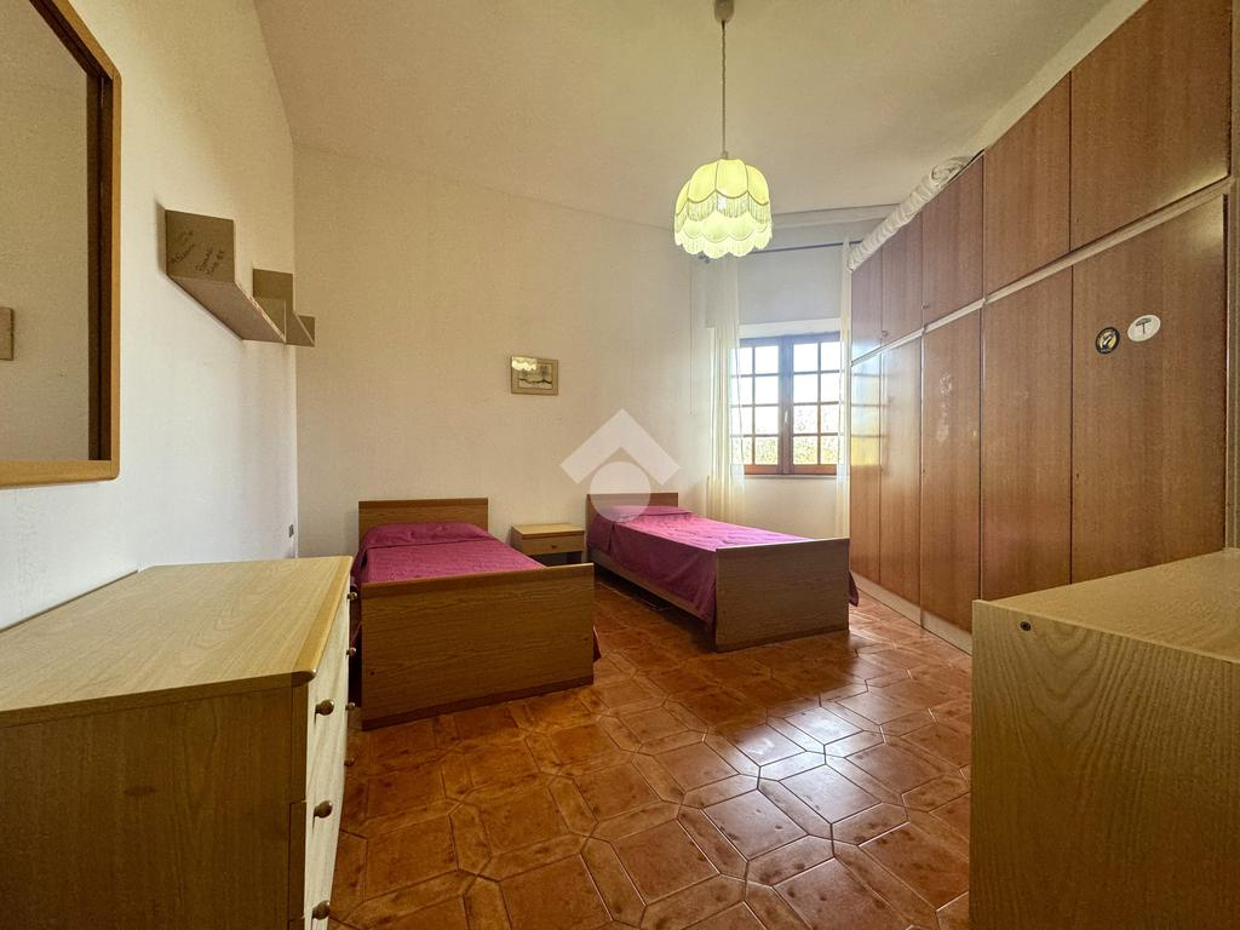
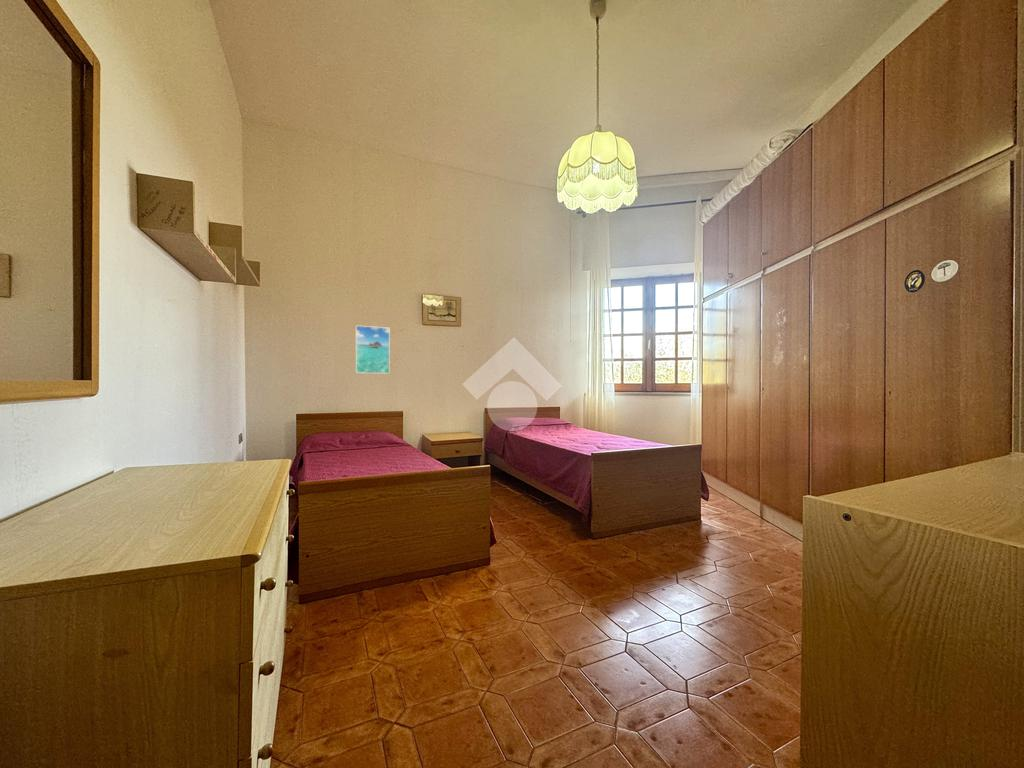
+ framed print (372, 350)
